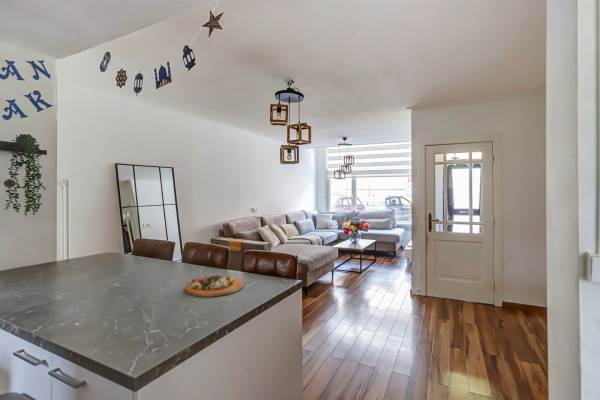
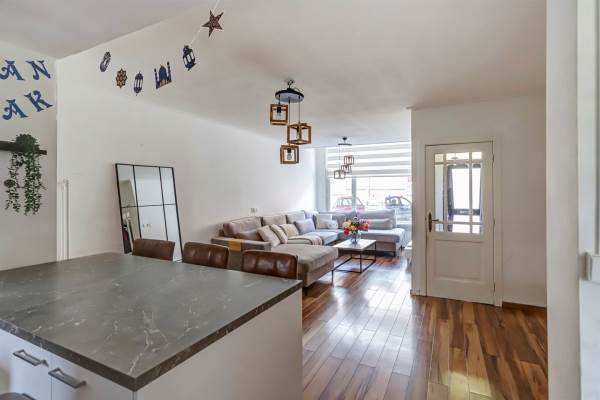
- cutting board (214, 280)
